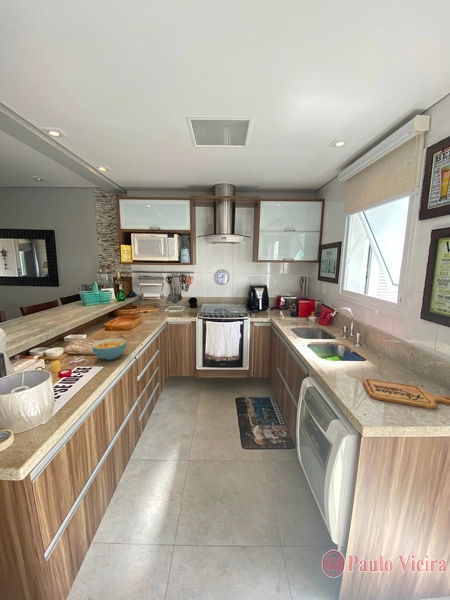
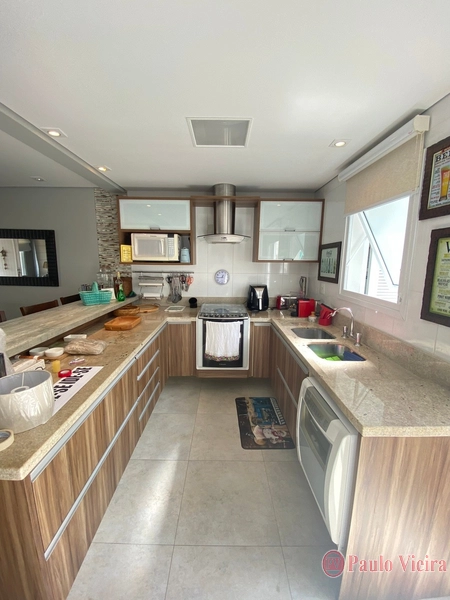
- cutting board (408, 394)
- cereal bowl (109, 350)
